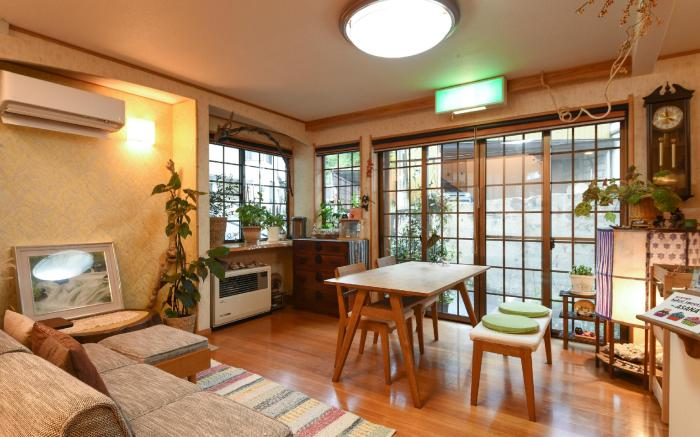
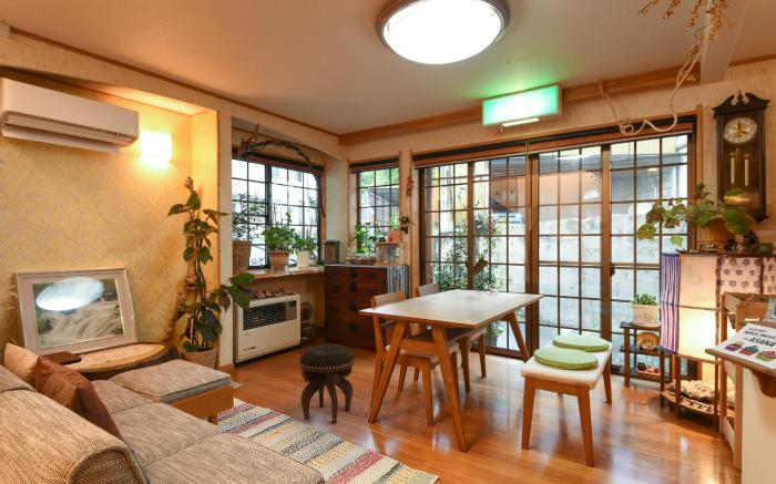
+ footstool (327, 381)
